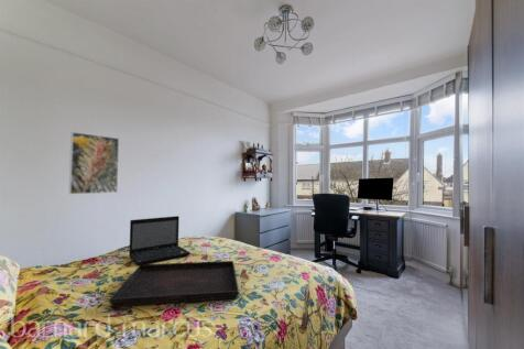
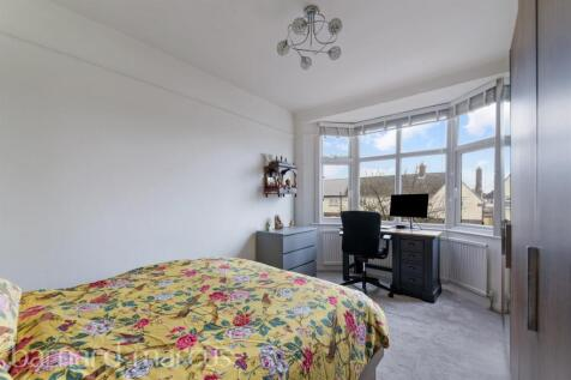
- laptop (160, 238)
- serving tray (183, 280)
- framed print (95, 164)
